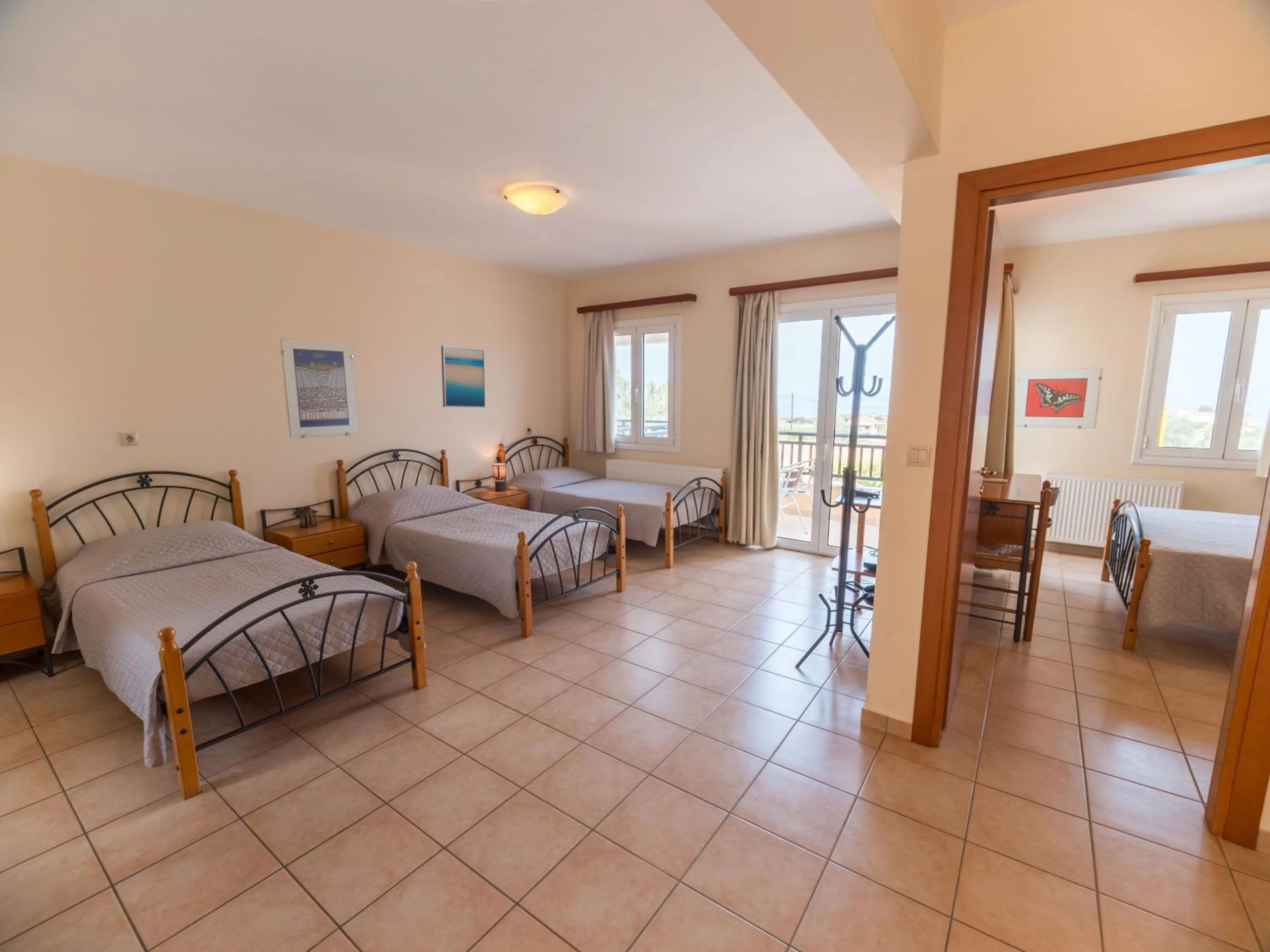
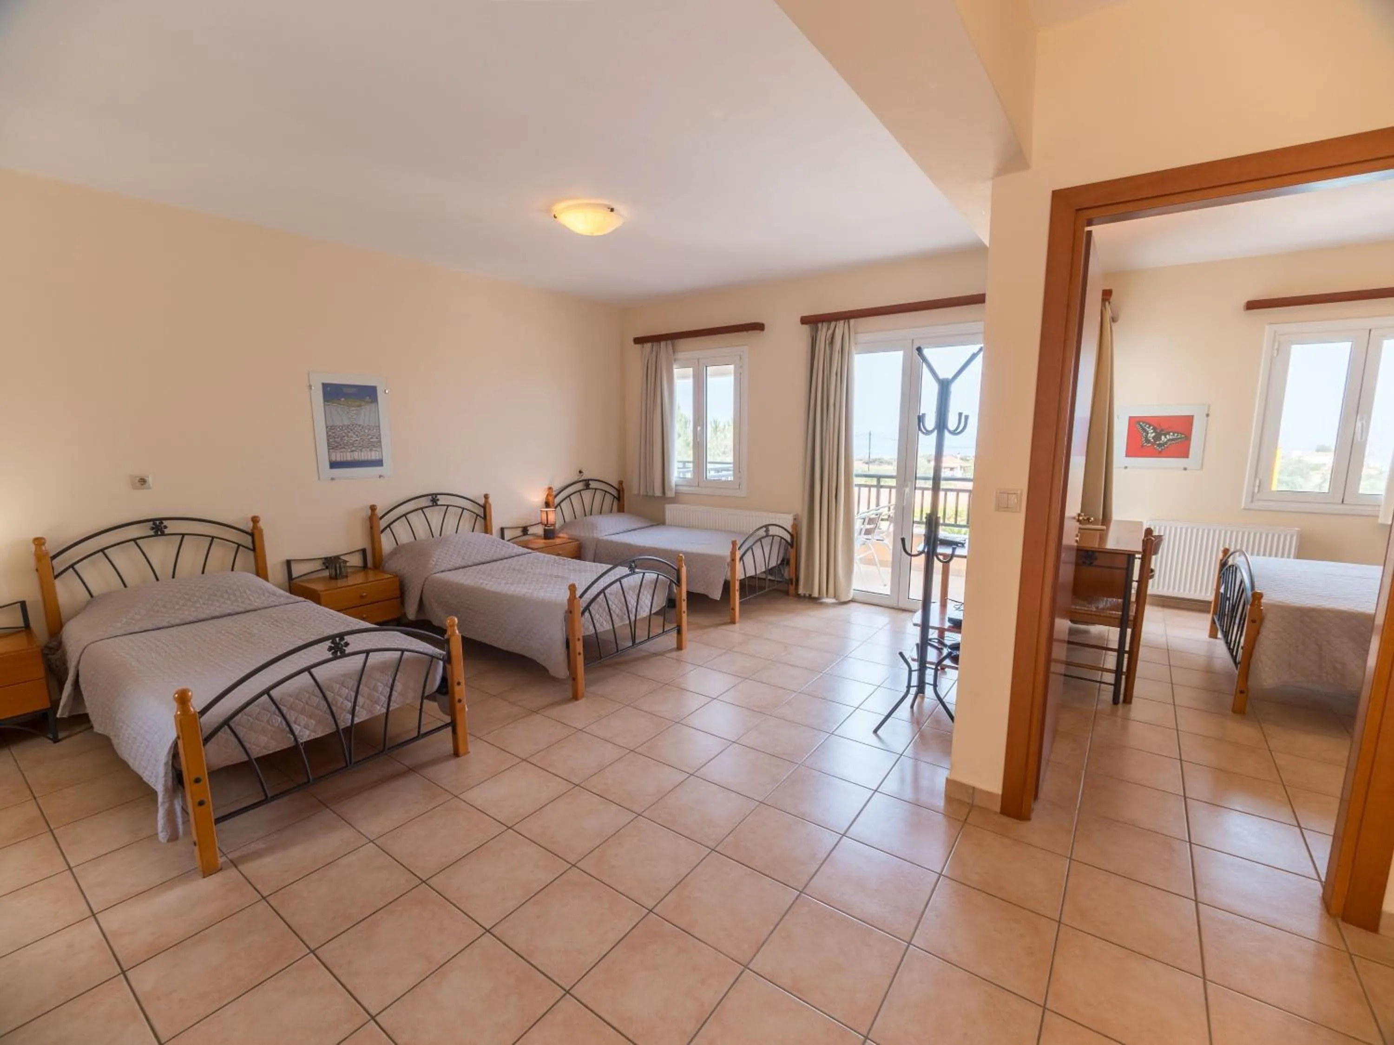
- wall art (464, 377)
